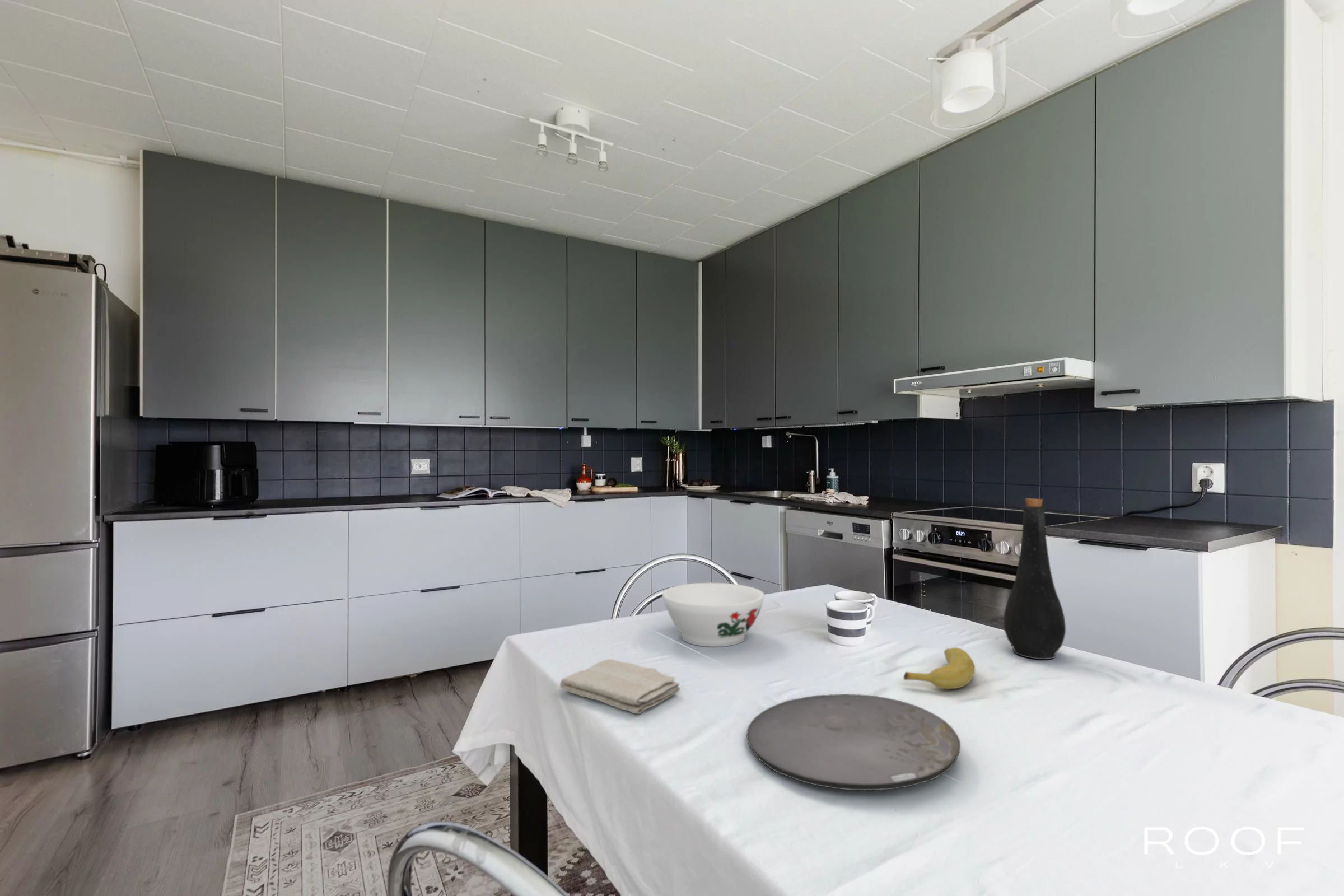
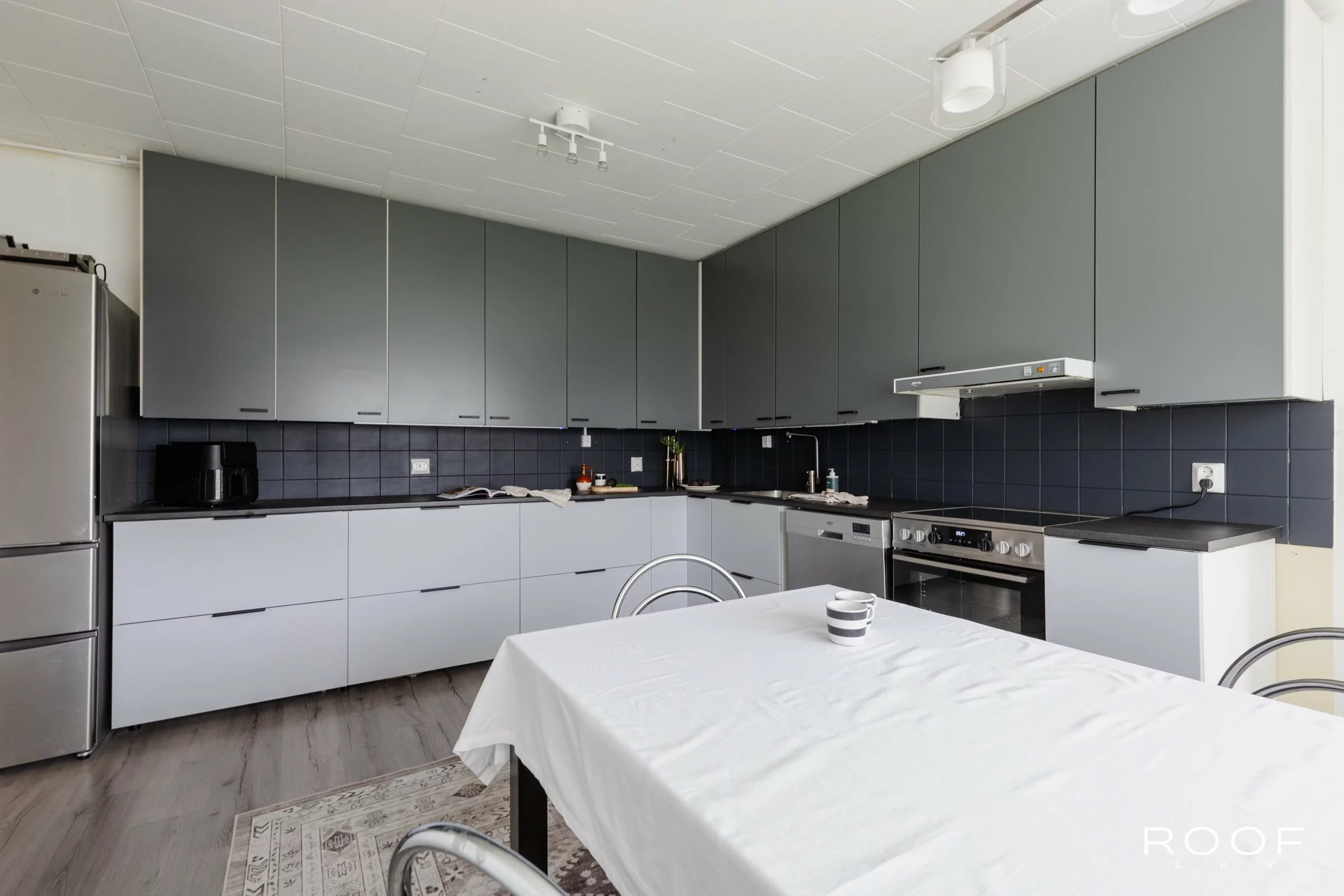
- bowl (713, 615)
- plate (849, 735)
- banana (942, 666)
- bottle (1034, 576)
- washcloth (620, 683)
